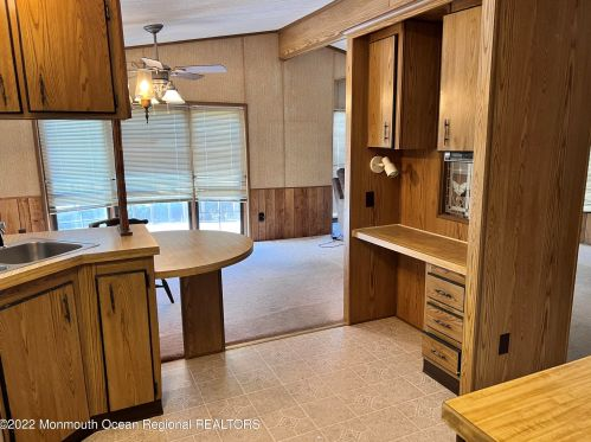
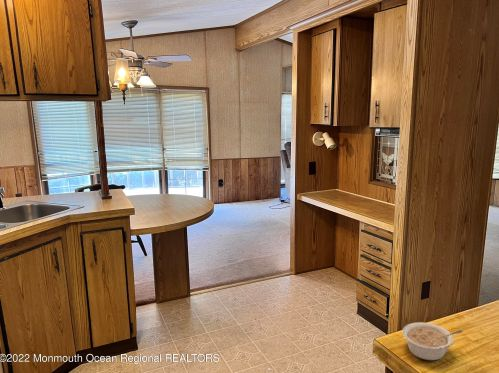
+ legume (428, 340)
